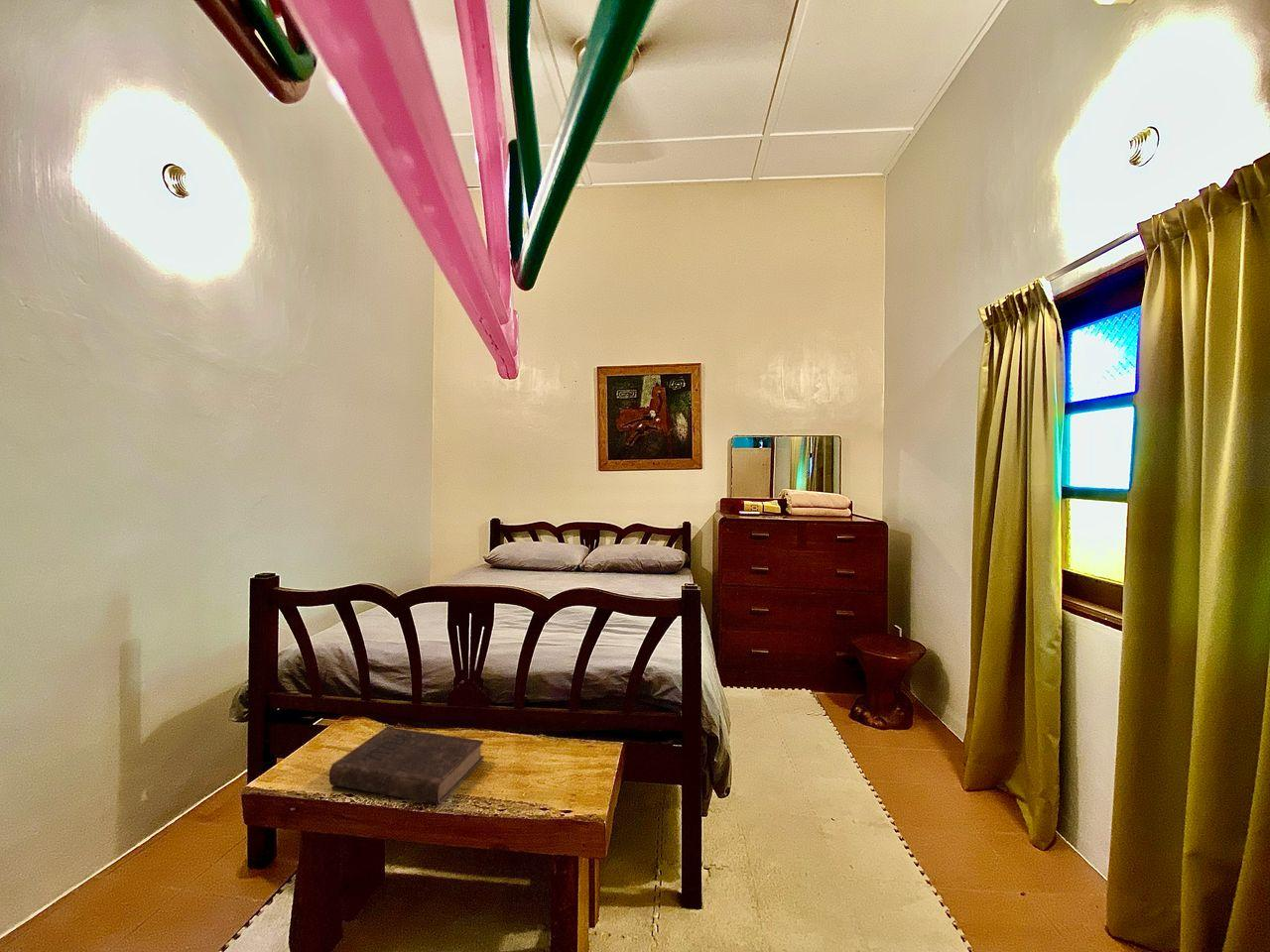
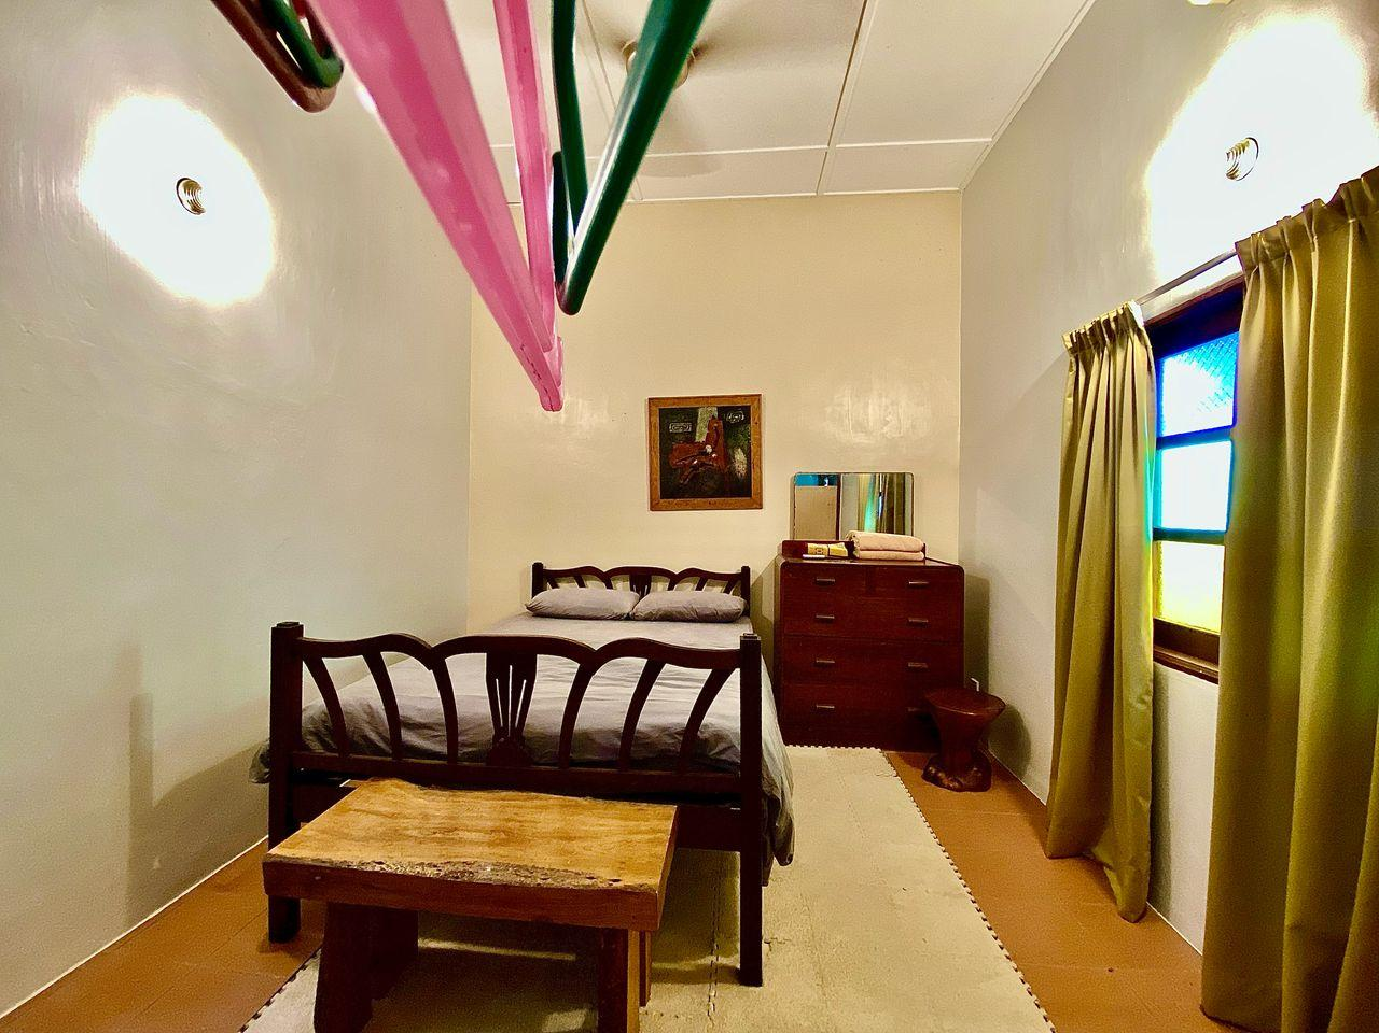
- book (410, 762)
